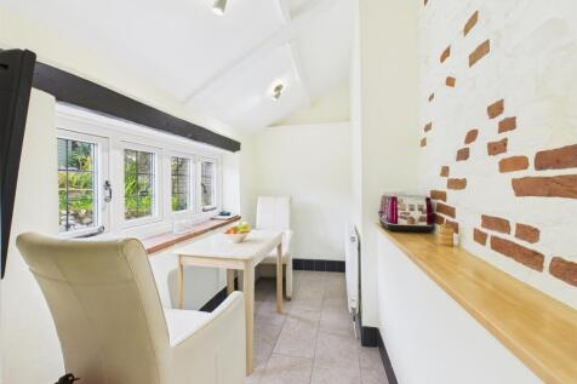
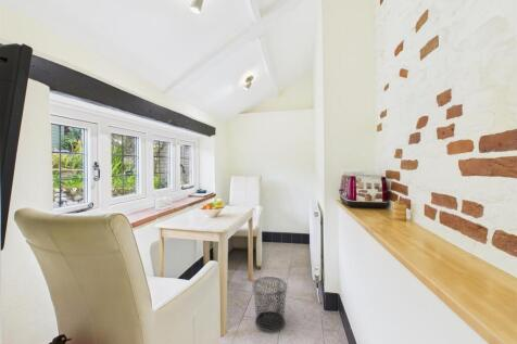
+ waste bin (269, 302)
